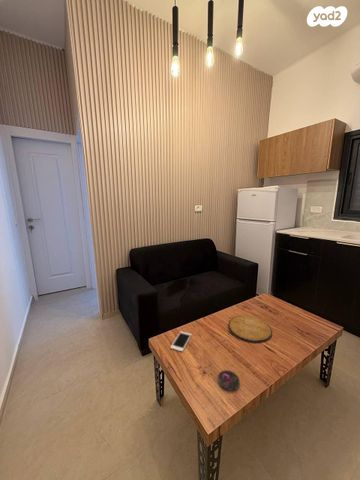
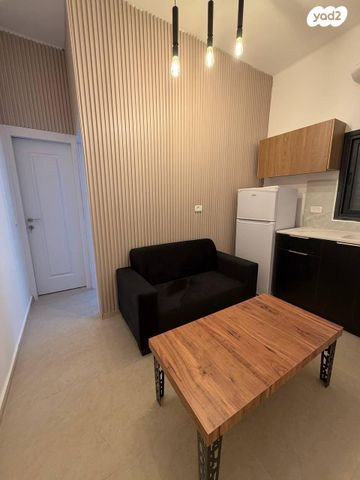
- plate (249, 324)
- cell phone (181, 340)
- coaster (228, 380)
